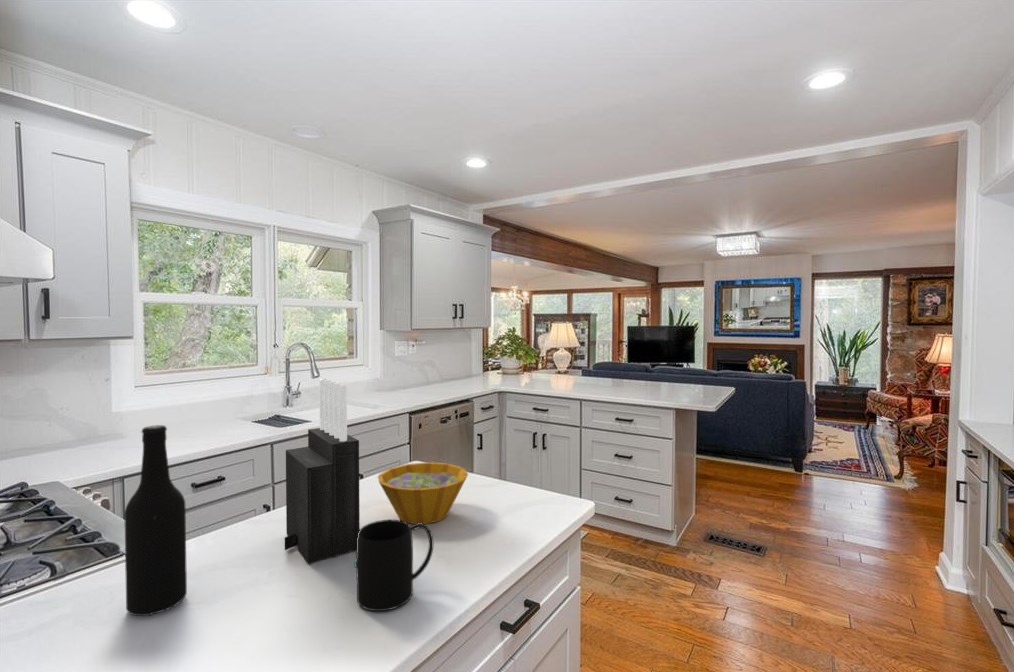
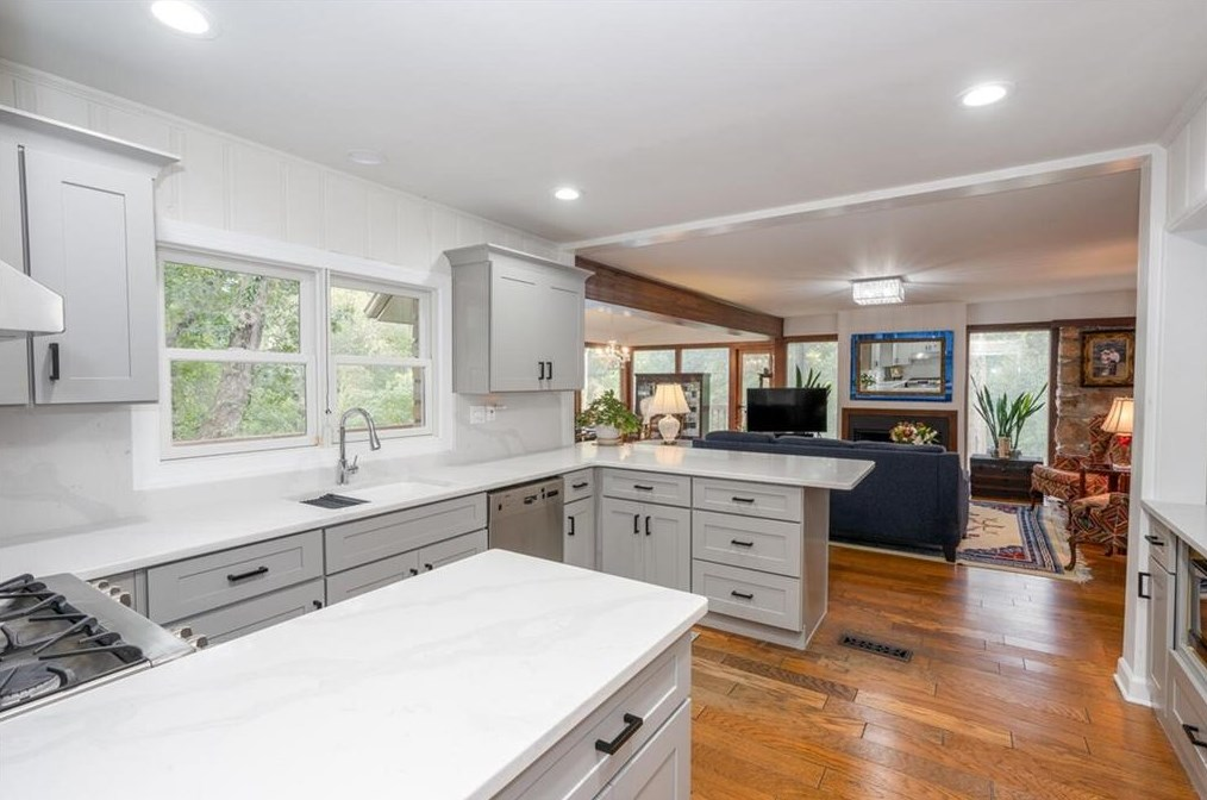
- mug (396, 559)
- bowl (423, 494)
- bottle (155, 516)
- knife block (315, 463)
